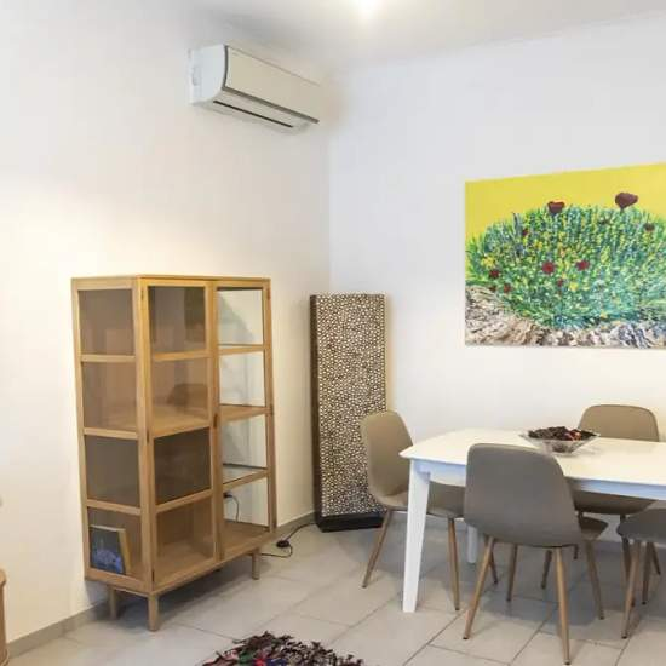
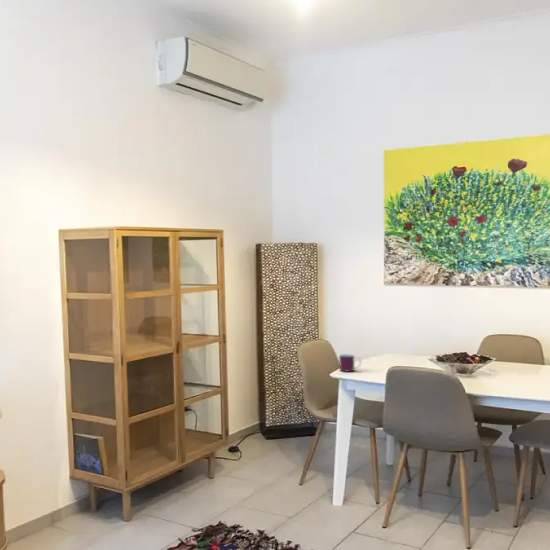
+ mug (350, 363)
